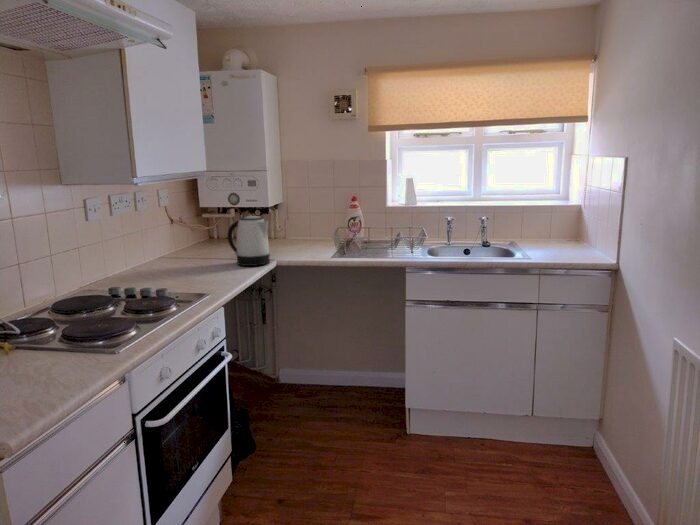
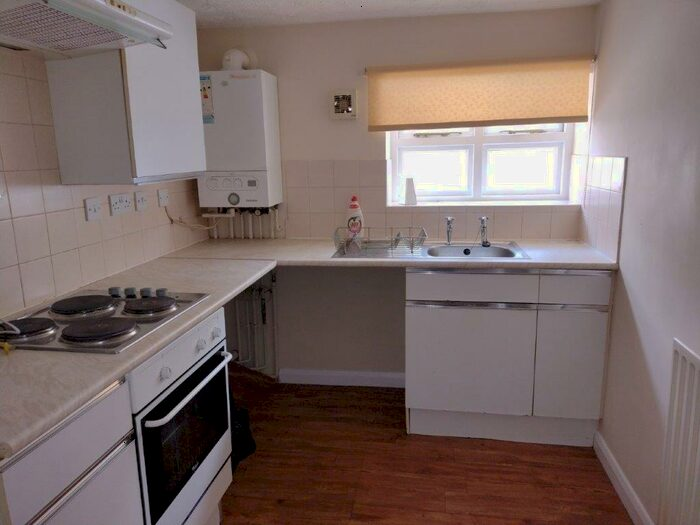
- kettle (248, 239)
